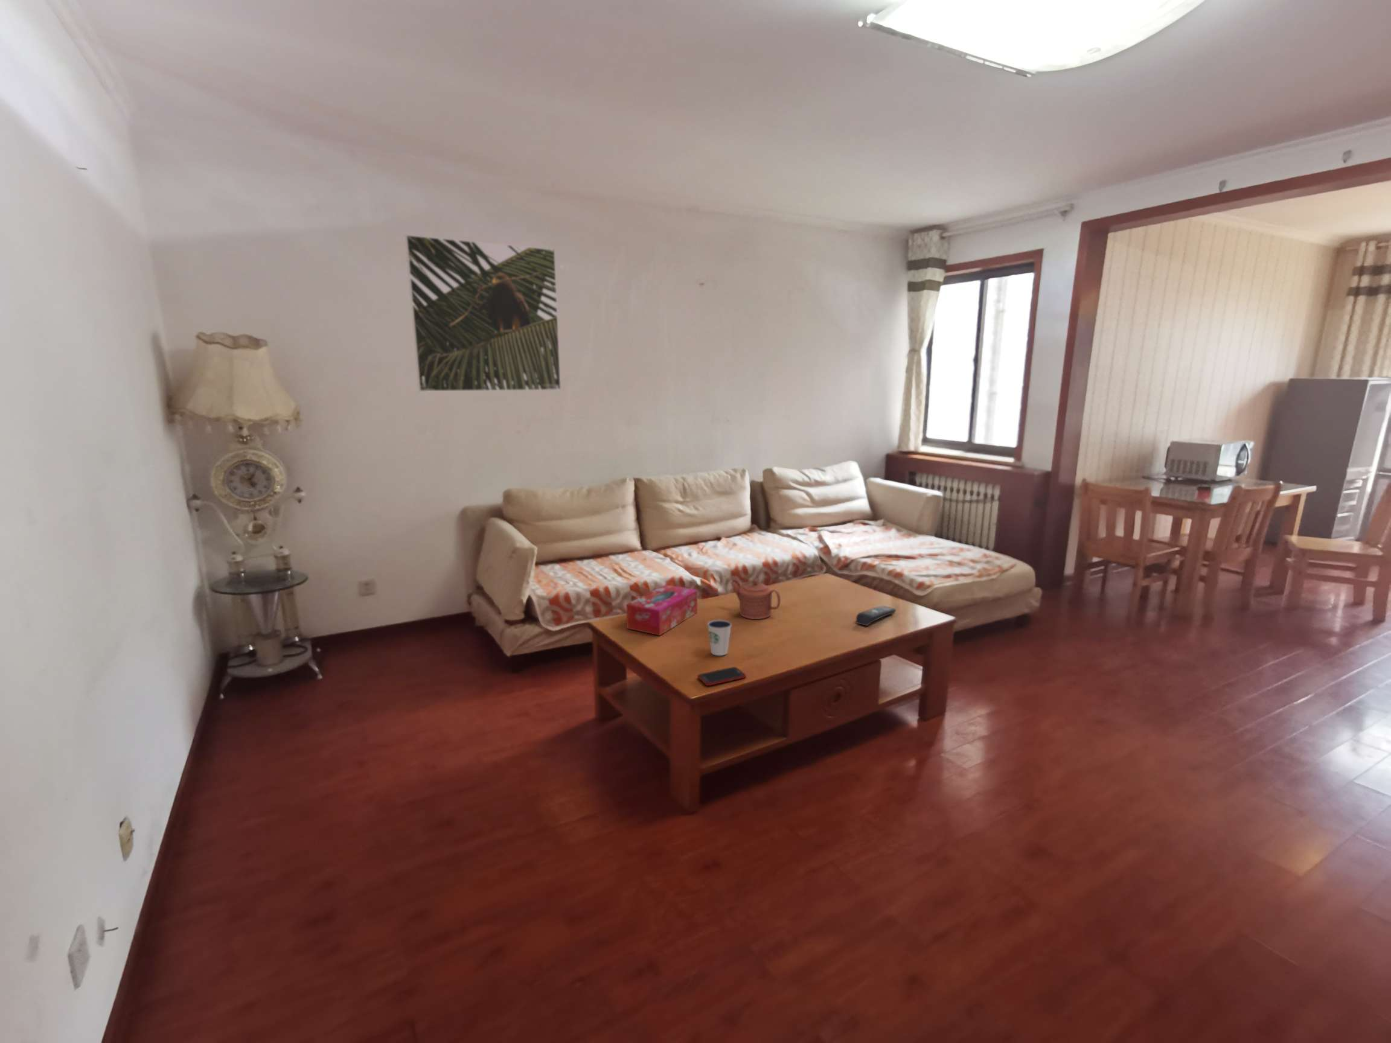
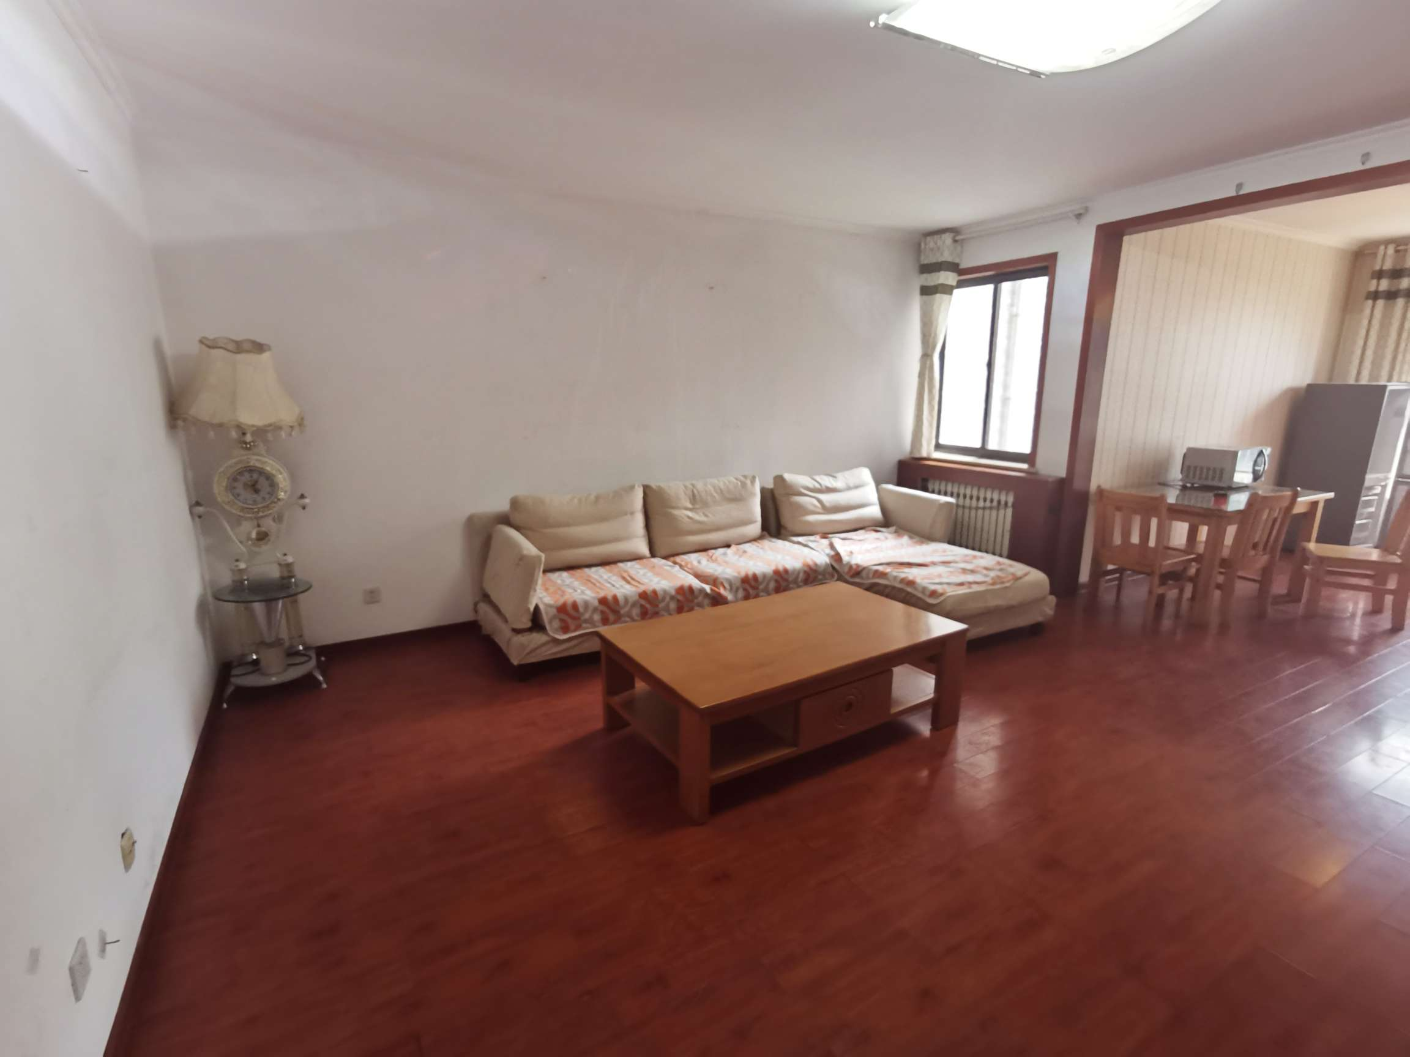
- tissue box (663, 608)
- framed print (488, 318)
- remote control (876, 614)
- cell phone (722, 676)
- teapot (755, 596)
- dixie cup (719, 638)
